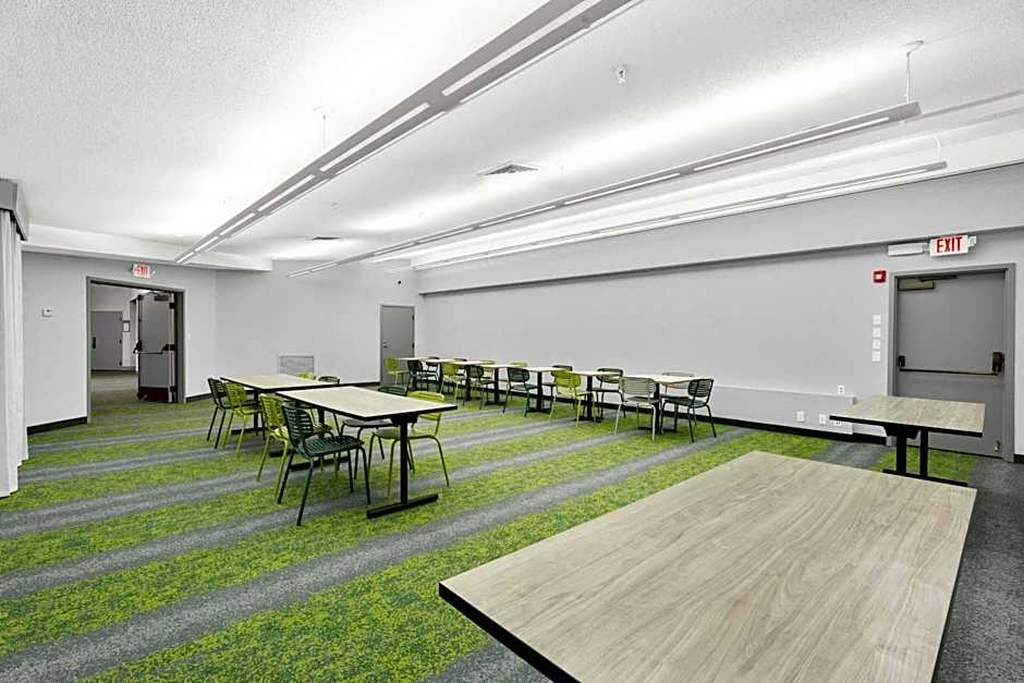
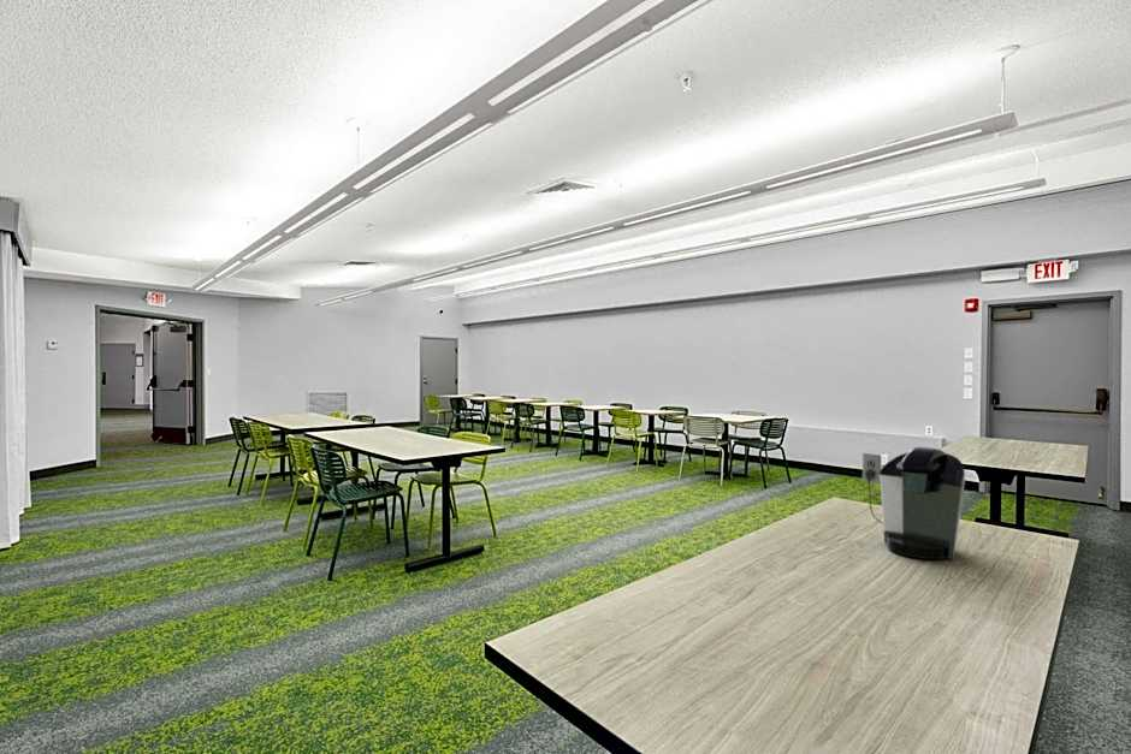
+ coffee maker (901, 494)
